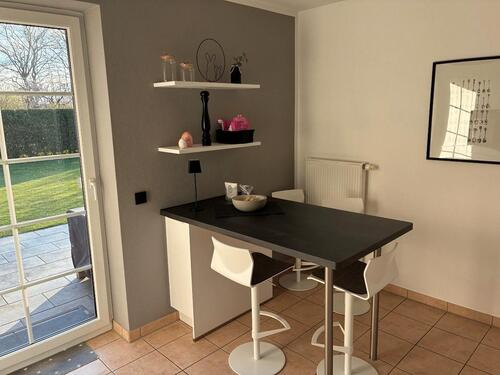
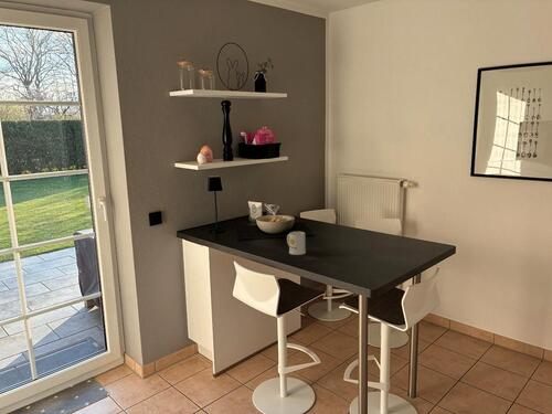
+ mug (295, 242)
